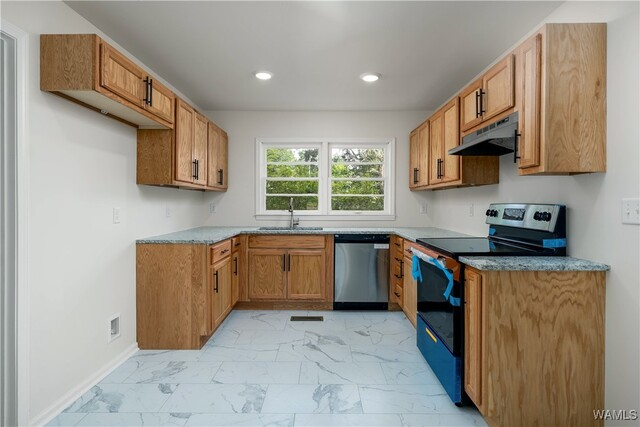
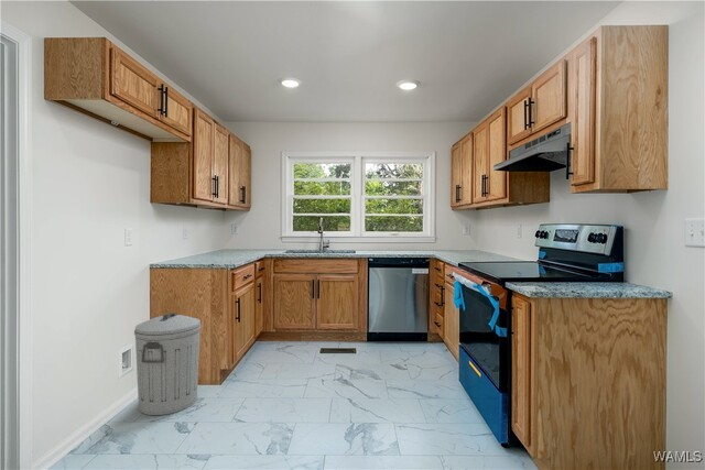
+ trash can (169, 358)
